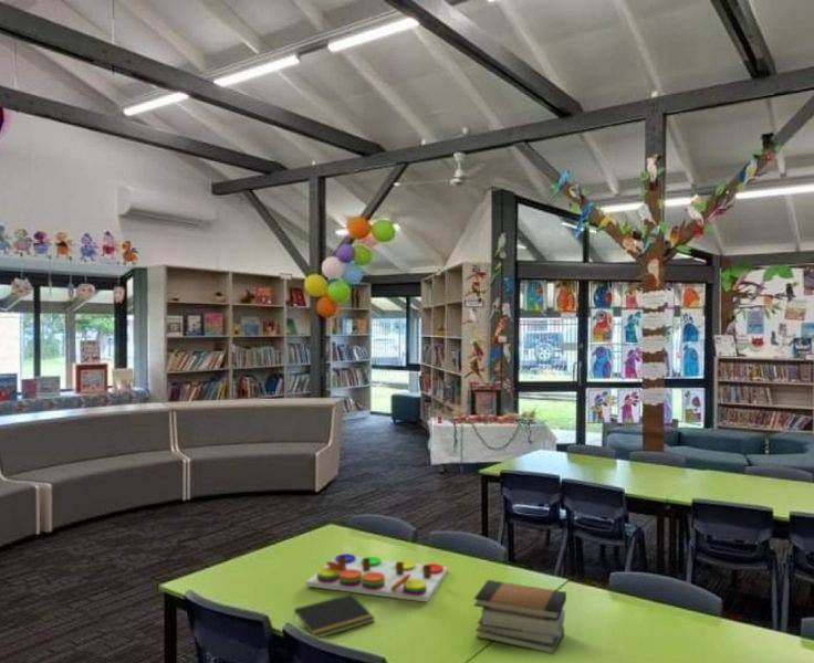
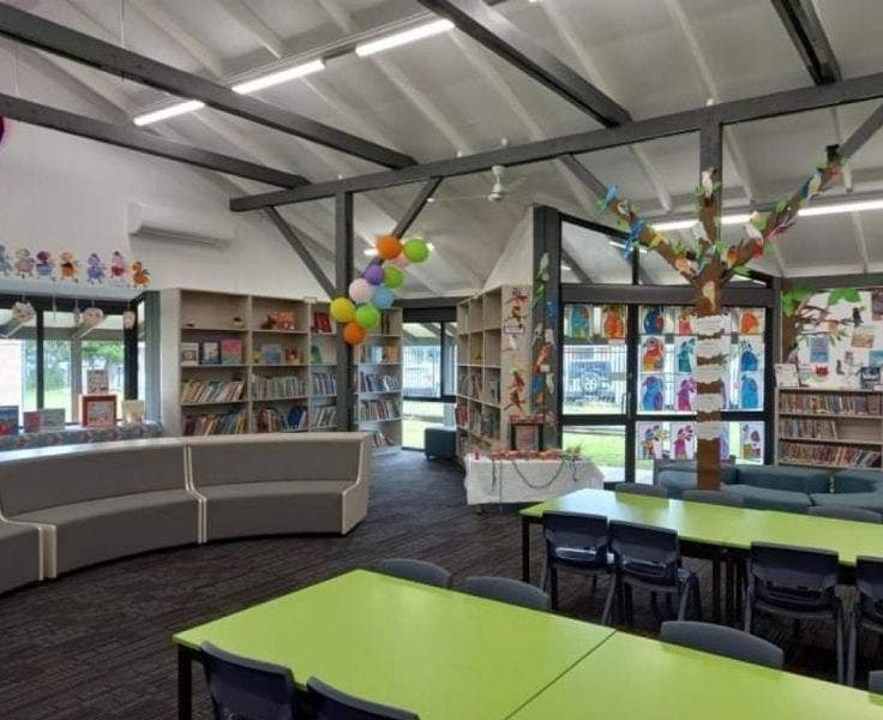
- notepad (334, 614)
- book stack (521, 614)
- board game (378, 569)
